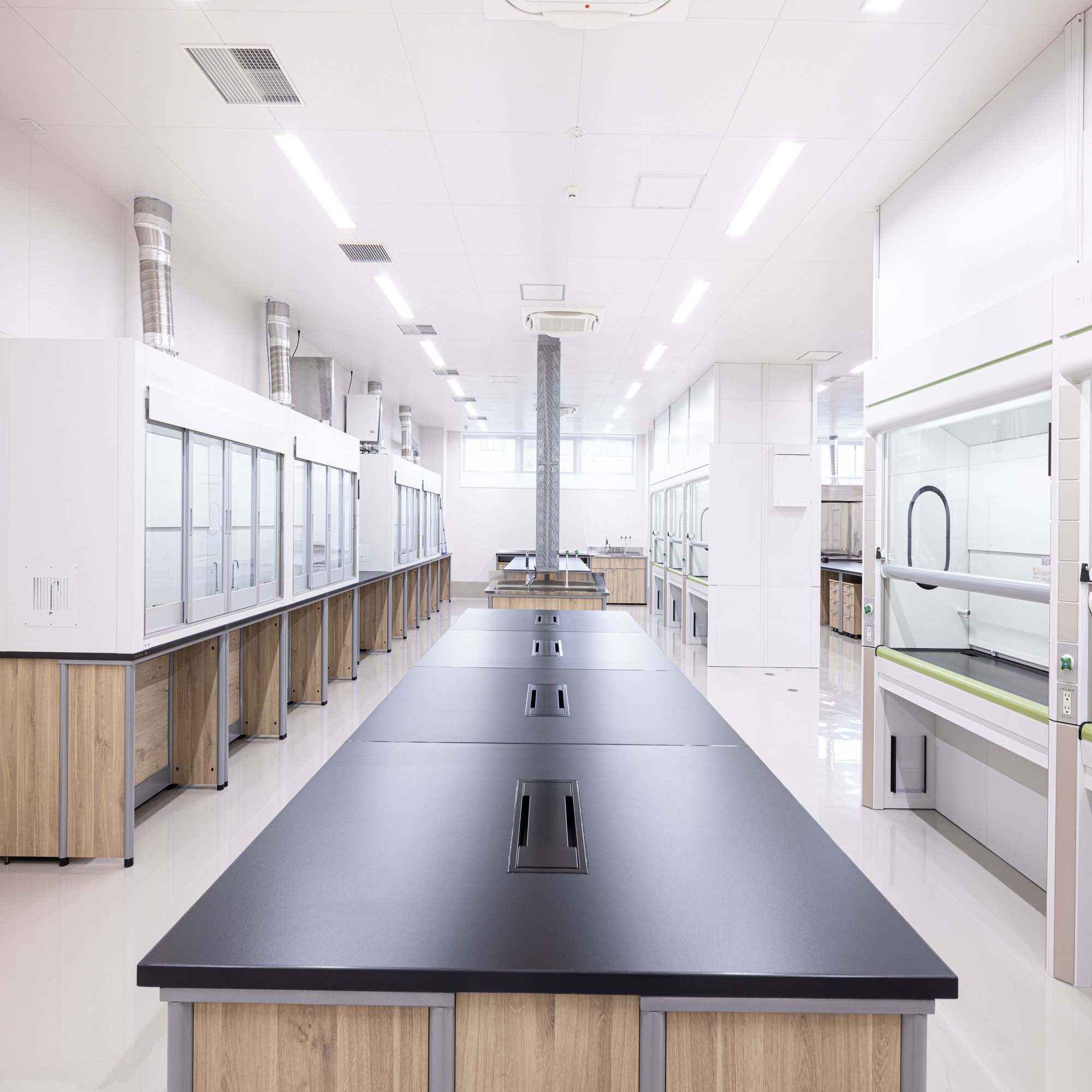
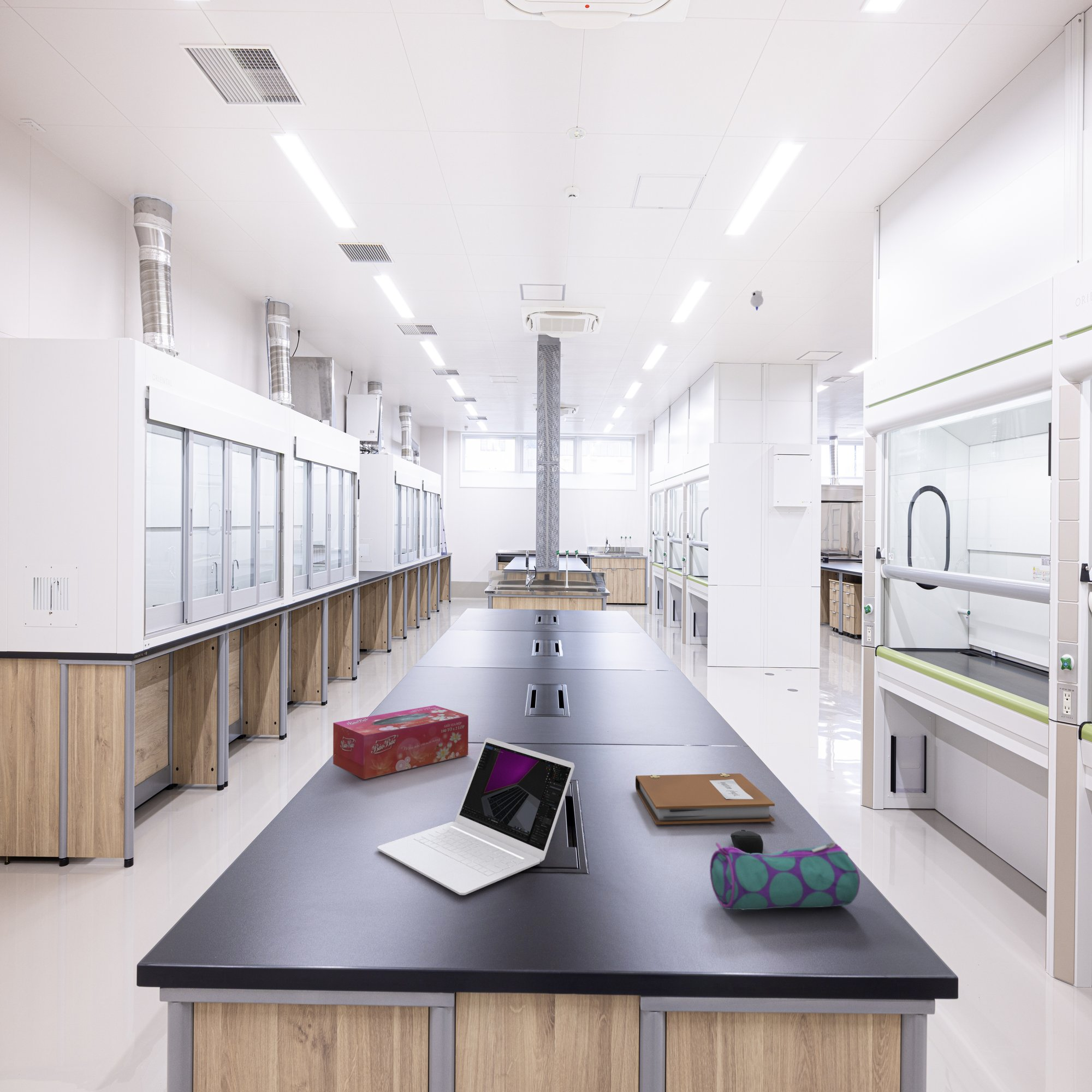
+ laptop (476, 802)
+ tissue box (402, 739)
+ notebook (703, 796)
+ security camera (757, 295)
+ pencil case (782, 874)
+ computer mouse (746, 840)
